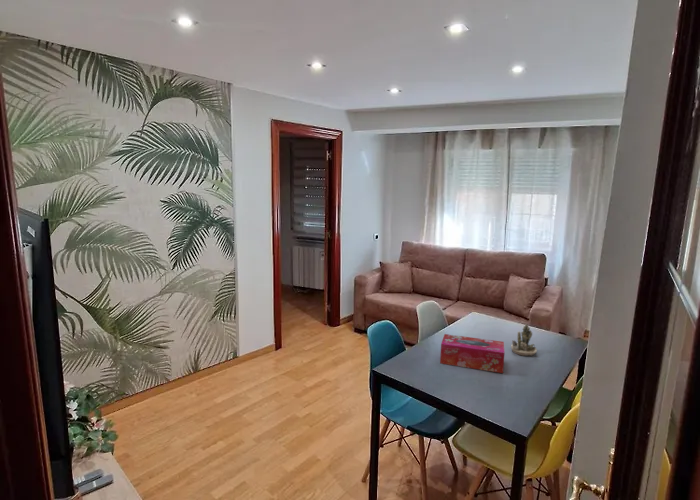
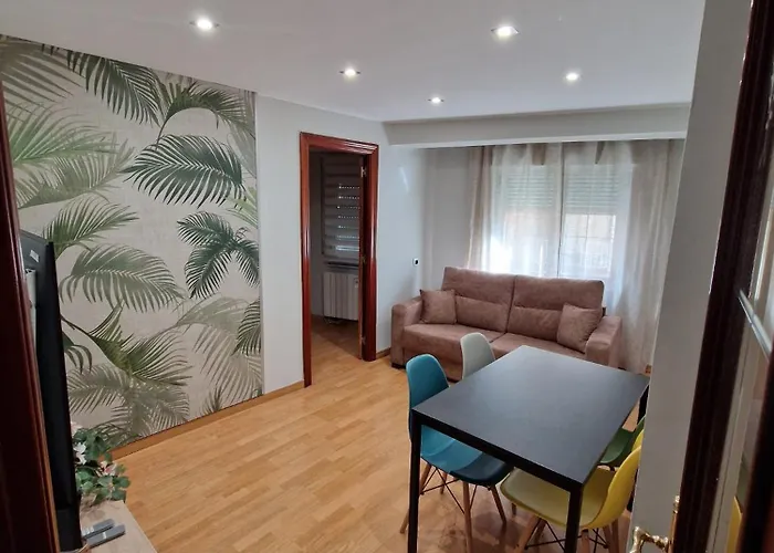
- succulent planter (524, 338)
- tissue box (472, 352)
